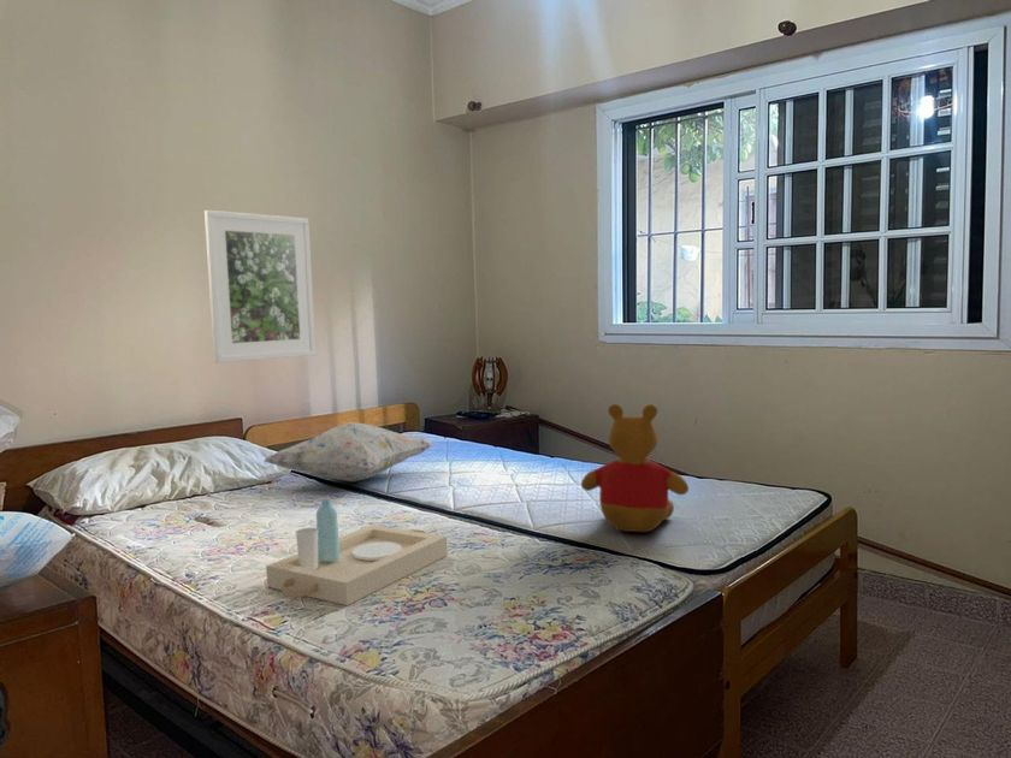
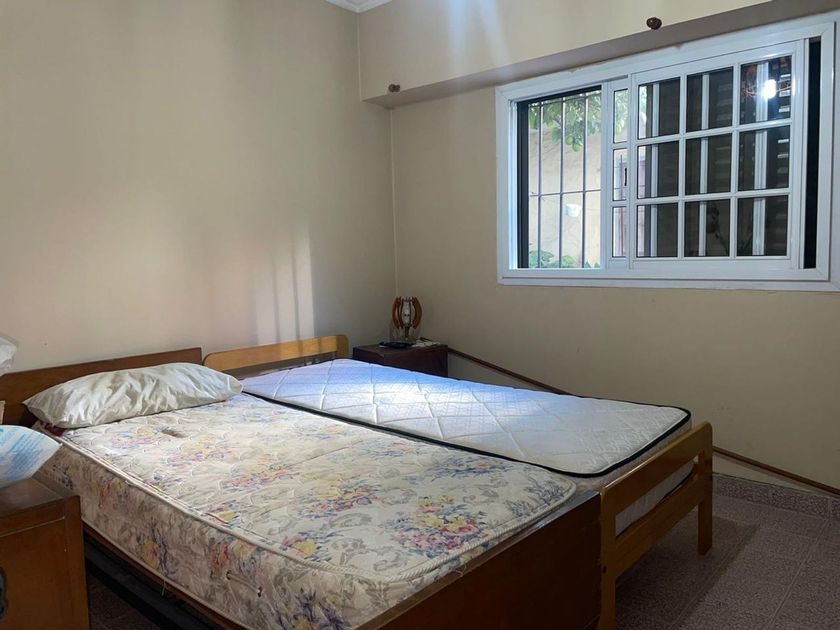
- decorative pillow (354, 451)
- serving tray (360, 534)
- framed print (262, 286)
- teddy bear (635, 463)
